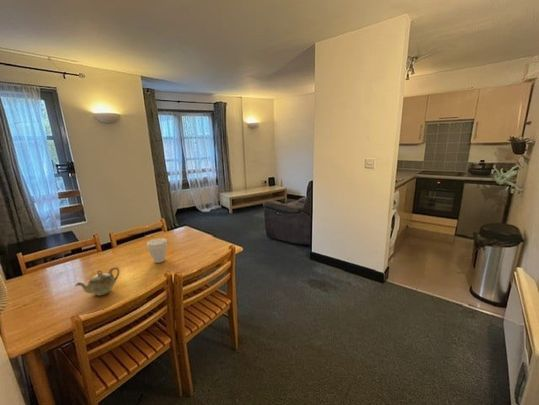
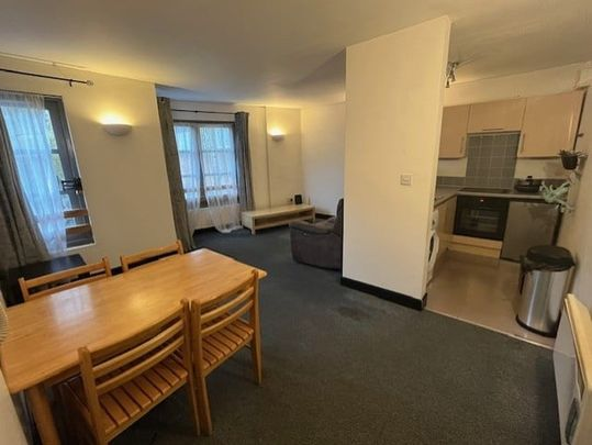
- teapot (99, 282)
- cup (158, 251)
